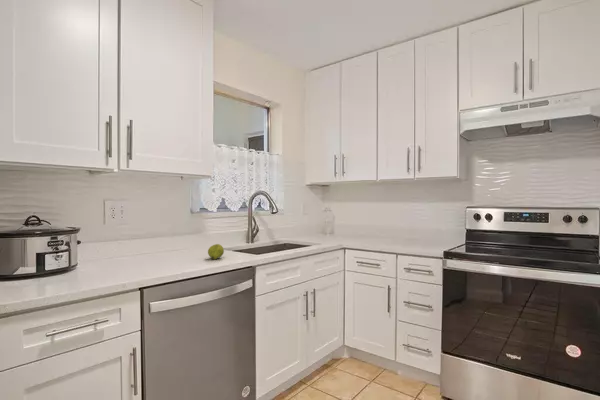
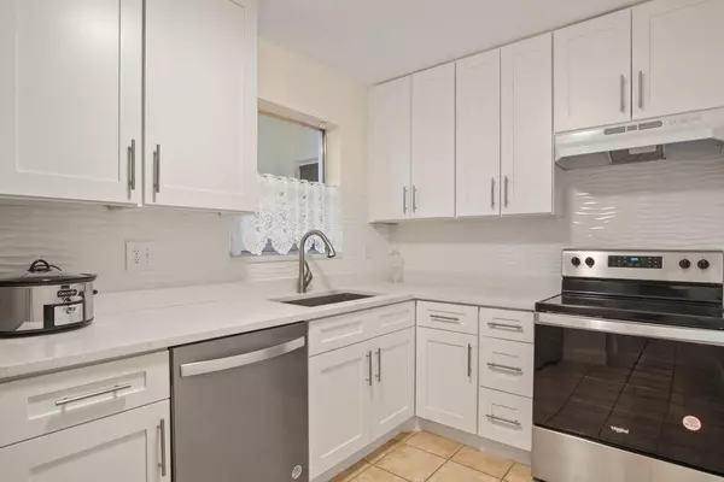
- fruit (214, 251)
